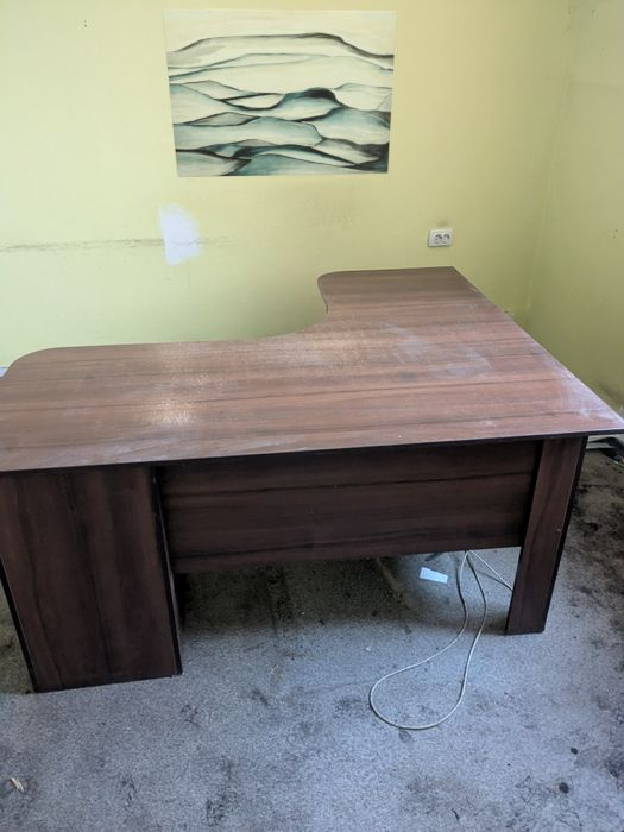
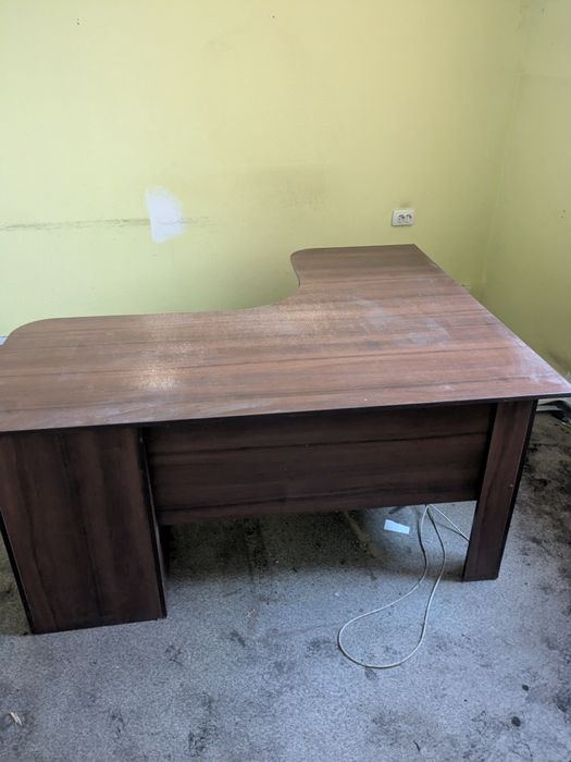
- wall art (283, 96)
